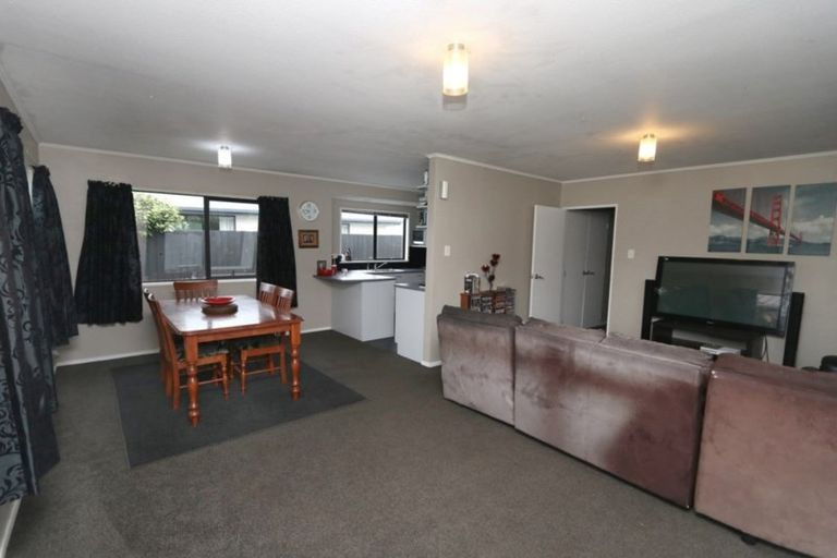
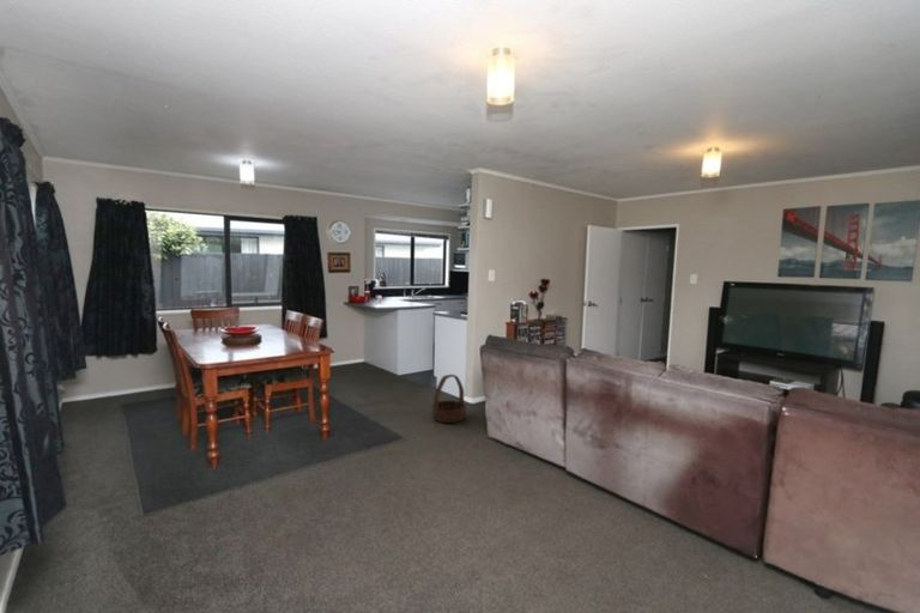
+ basket (449, 401)
